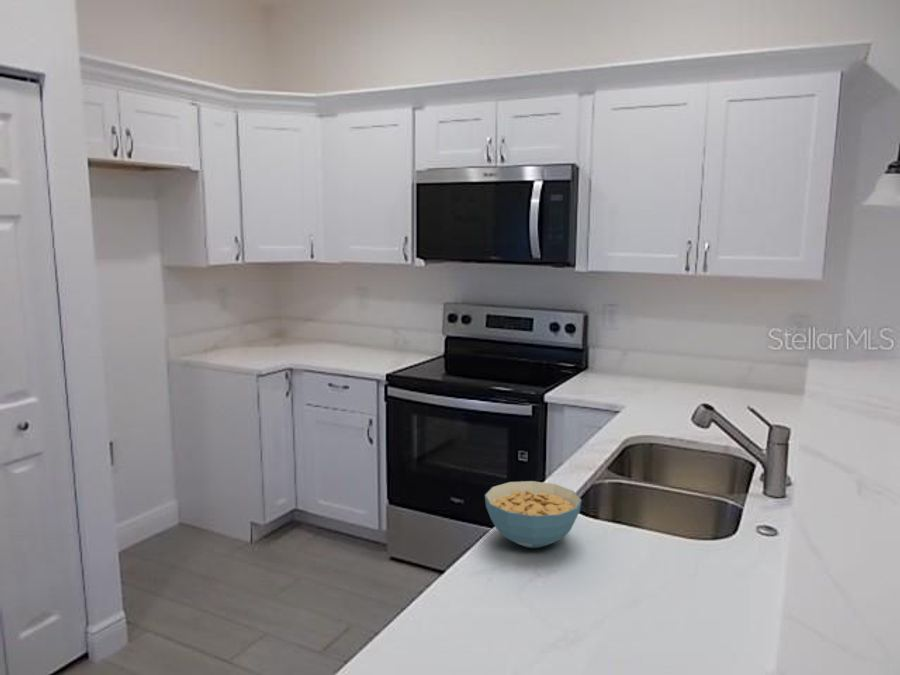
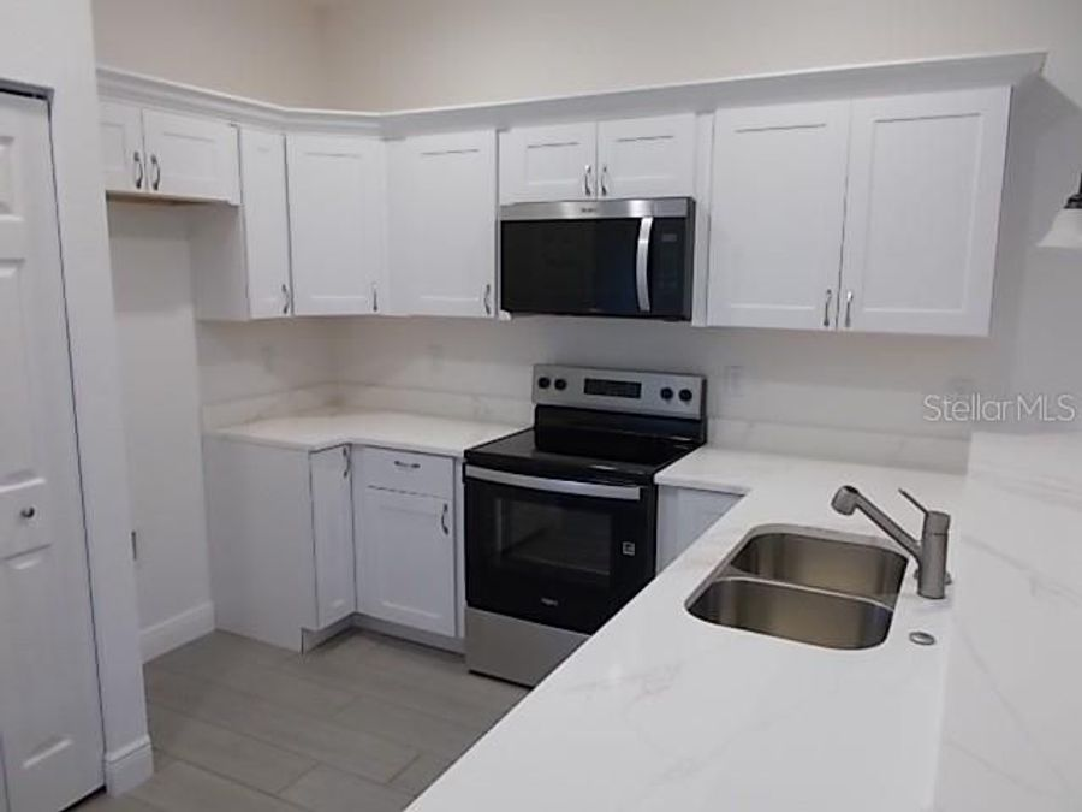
- cereal bowl (532, 519)
